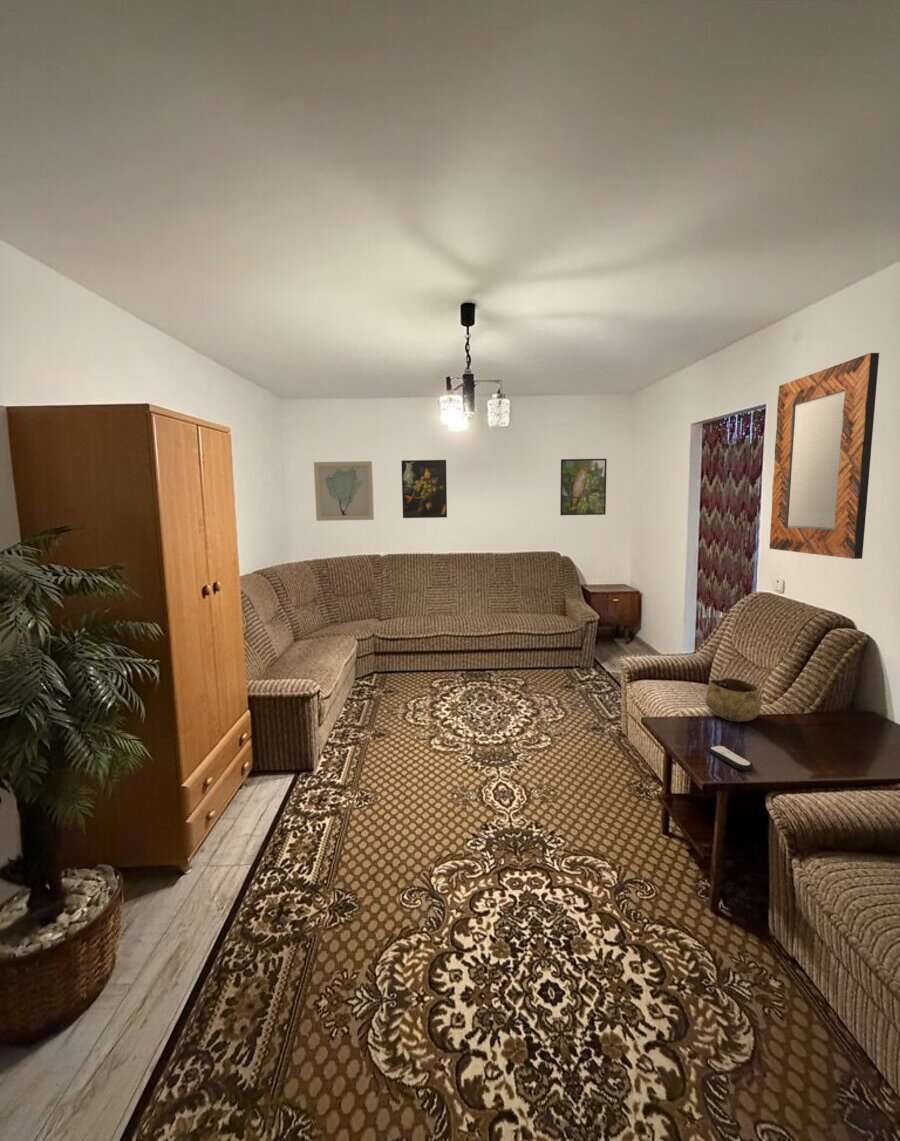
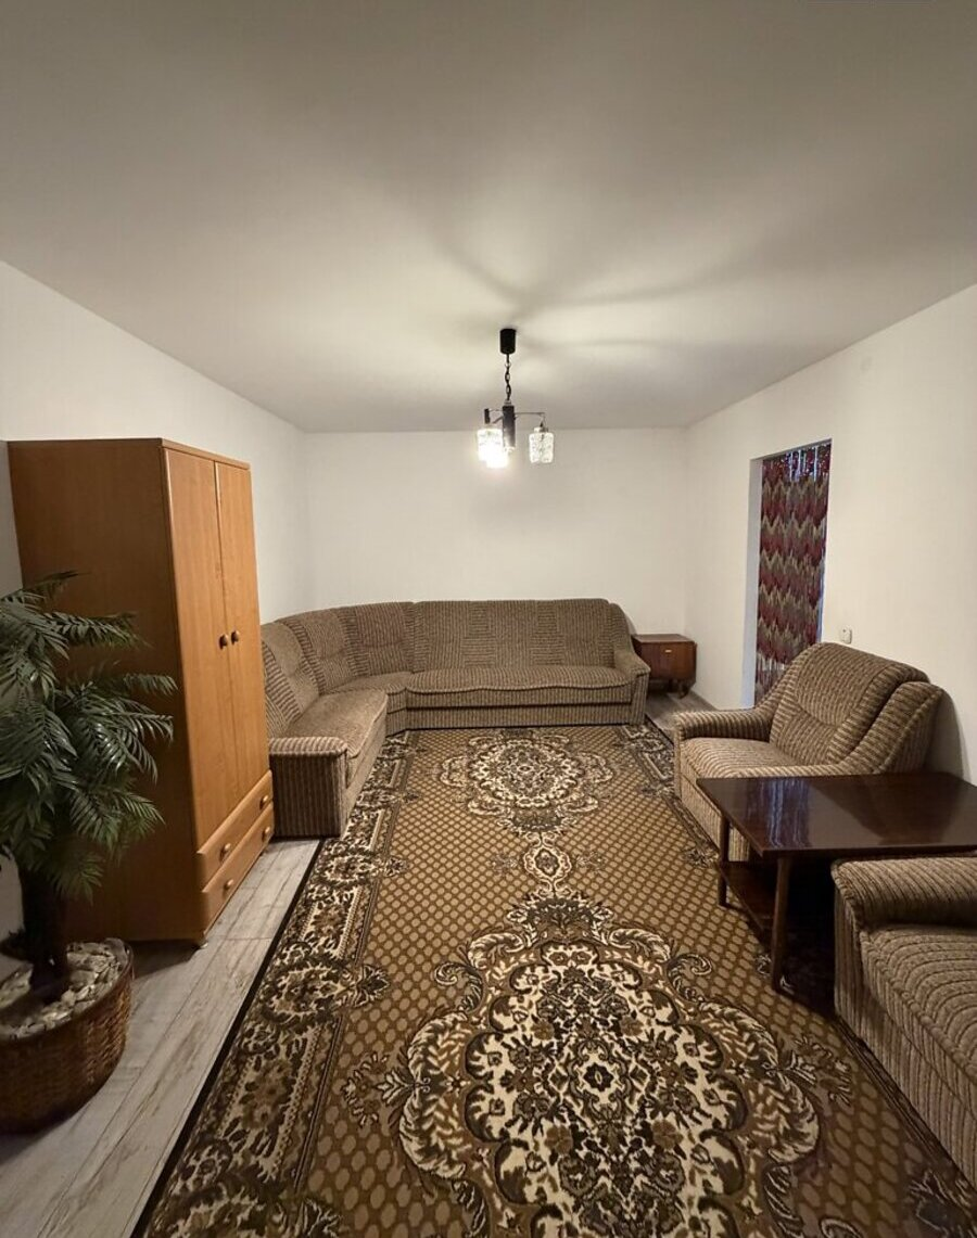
- home mirror (816, 464)
- decorative bowl (733, 701)
- remote control (730, 757)
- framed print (583, 487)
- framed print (424, 489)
- wall art (344, 491)
